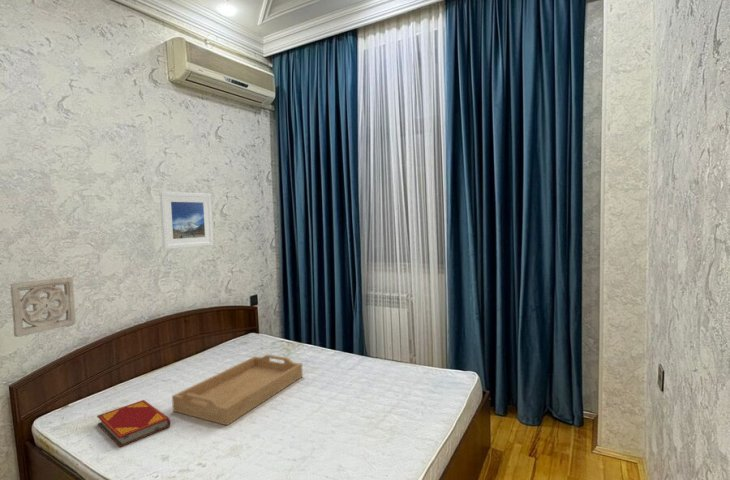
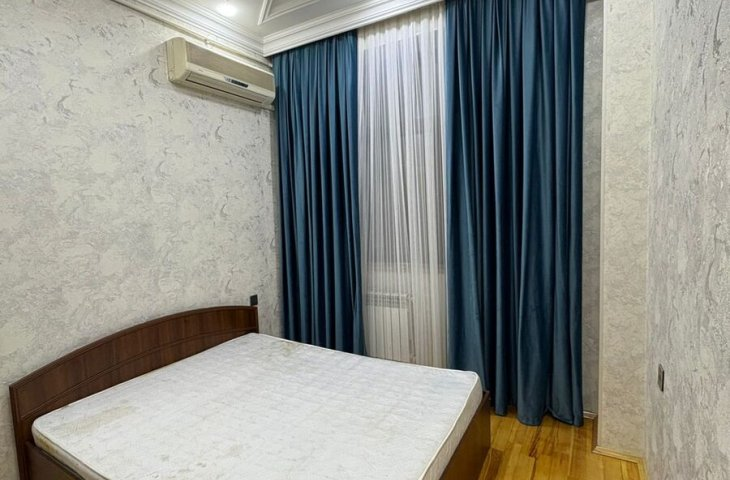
- serving tray (243, 383)
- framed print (188, 220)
- wall ornament (44, 306)
- hardback book (133, 421)
